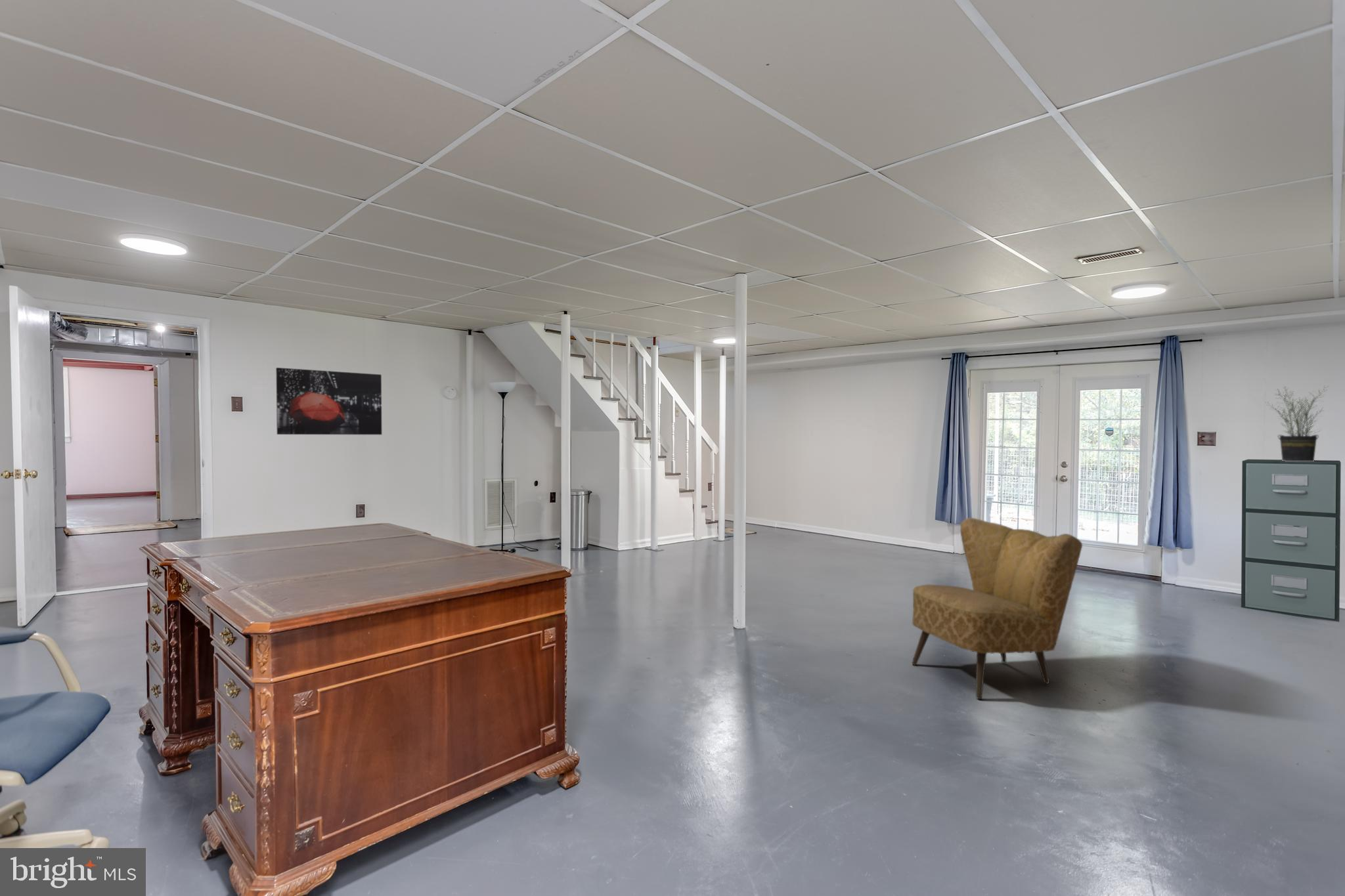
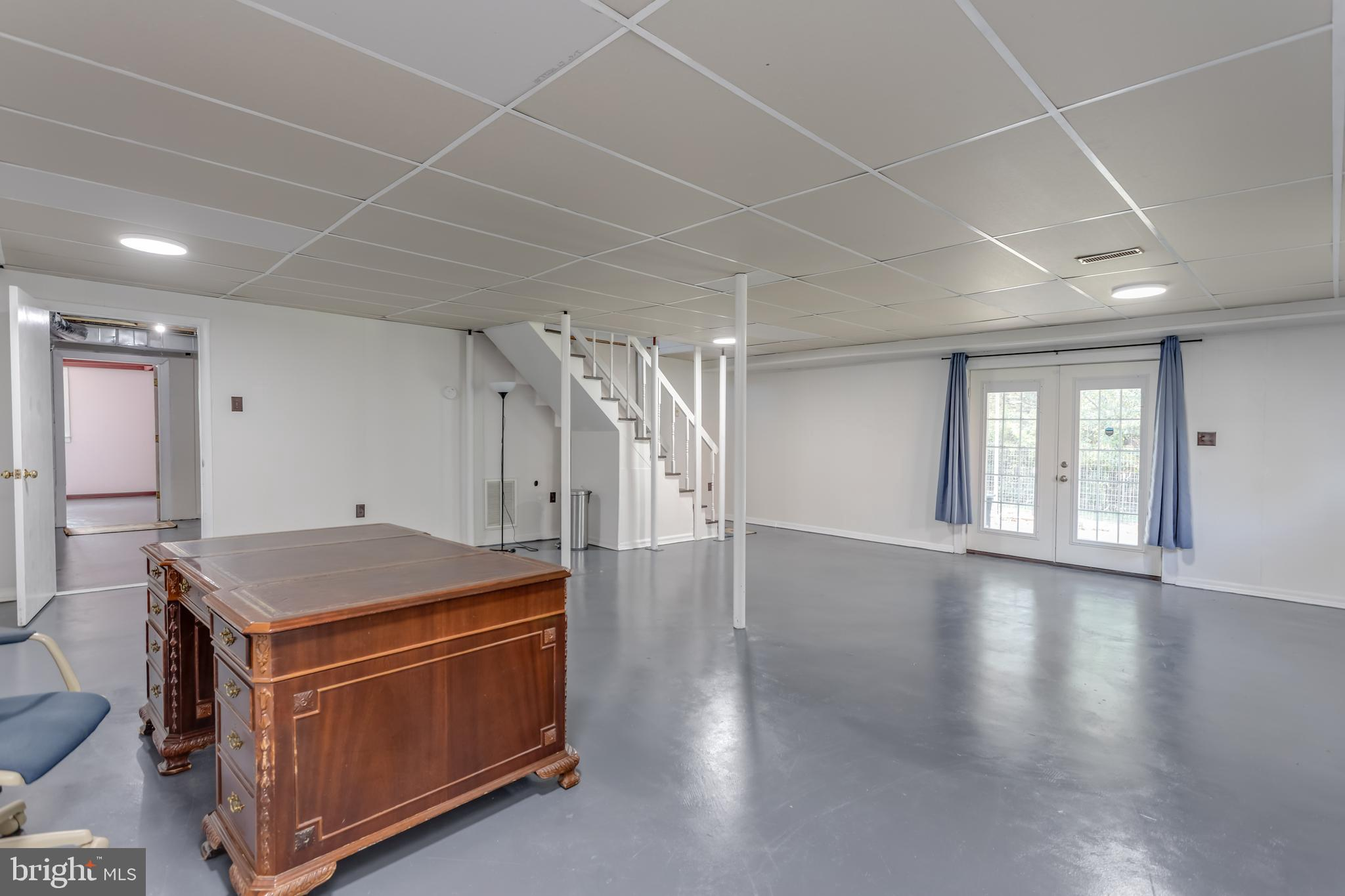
- filing cabinet (1290, 534)
- armchair (992, 601)
- wall art (332, 402)
- potted plant (1294, 423)
